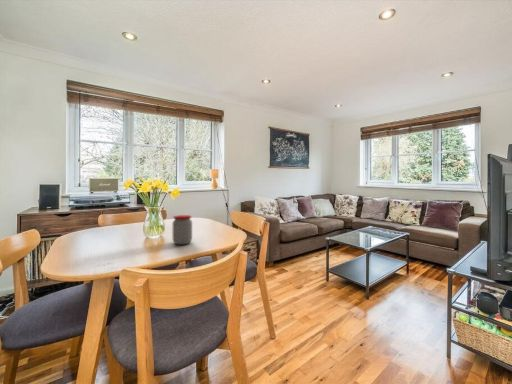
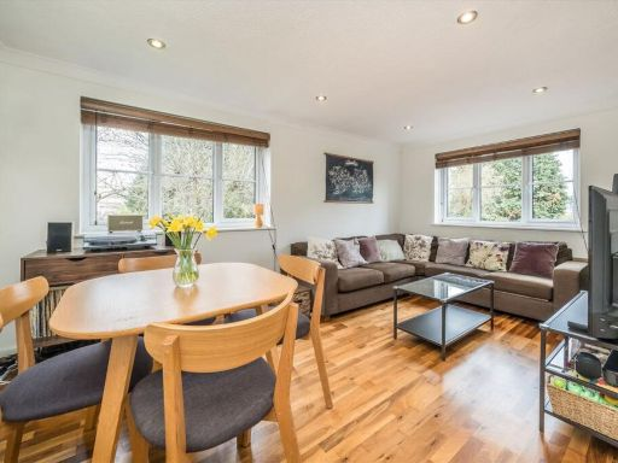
- jar (182, 229)
